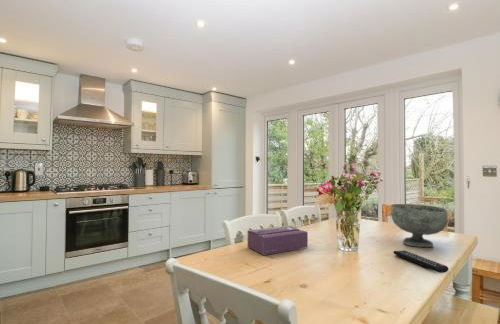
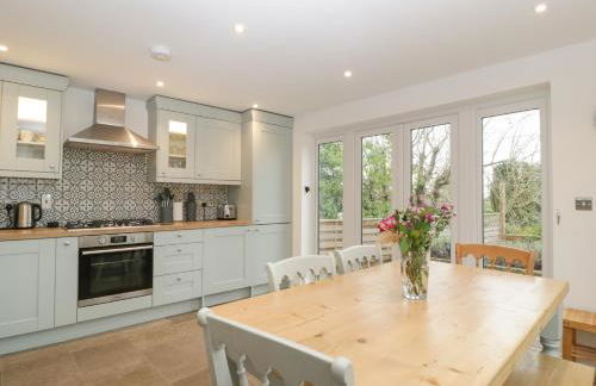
- remote control (418, 260)
- tissue box (277, 238)
- decorative bowl (418, 225)
